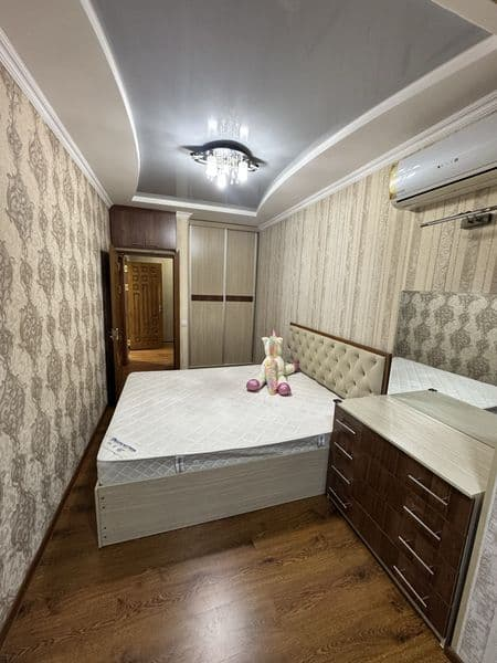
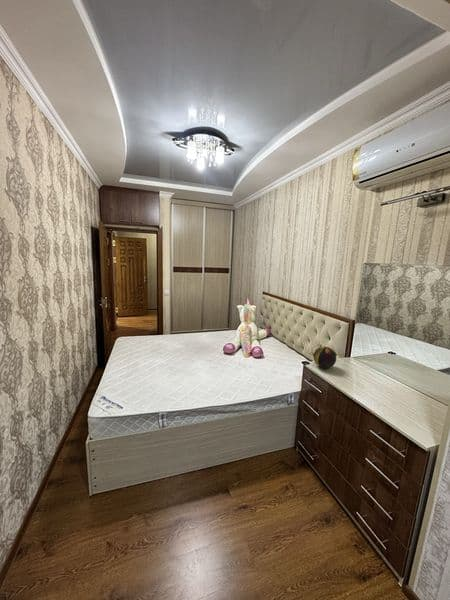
+ decorative orb (324, 357)
